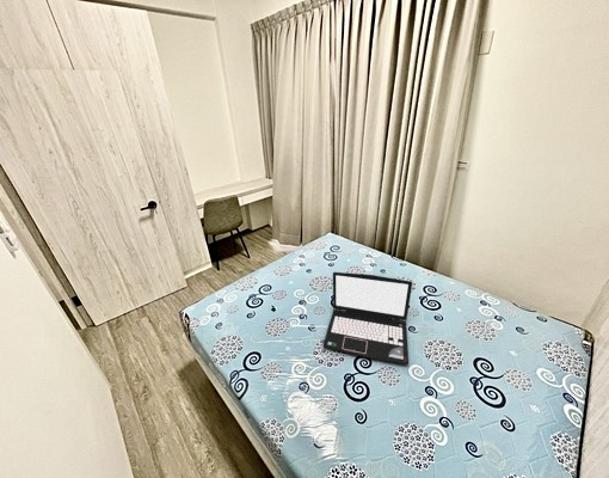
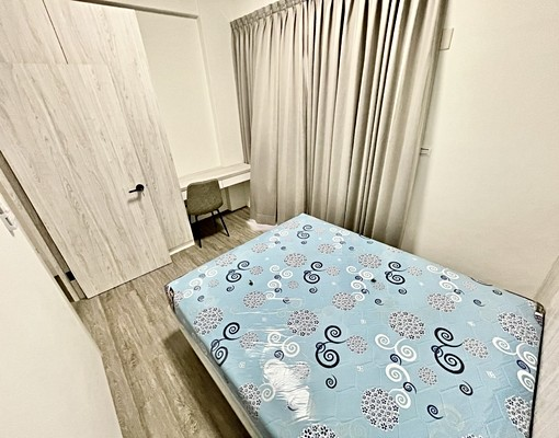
- laptop (367, 314)
